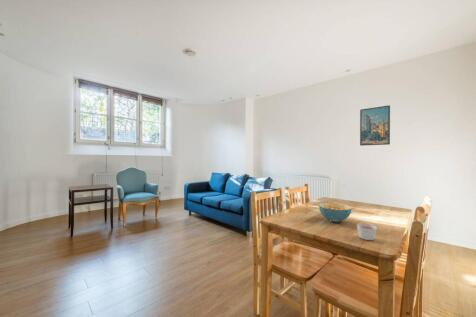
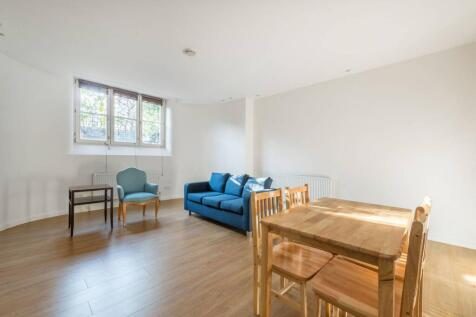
- cereal bowl (334, 213)
- candle (366, 231)
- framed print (374, 126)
